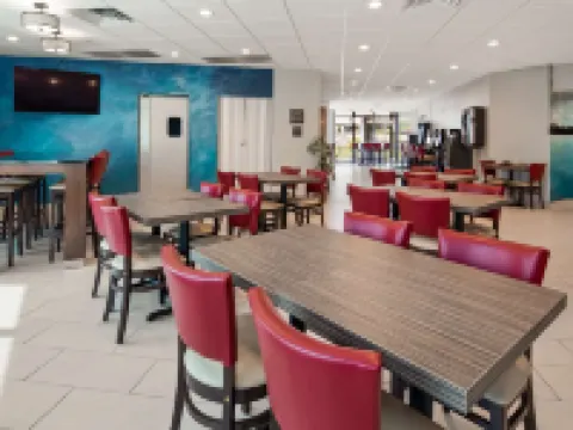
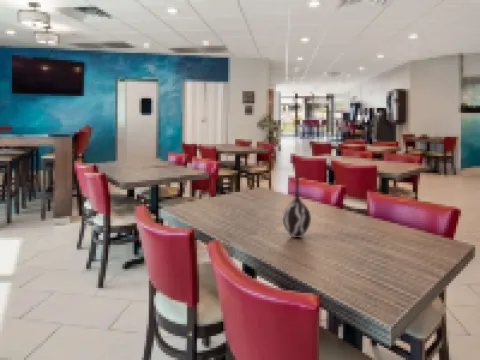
+ vase (296, 206)
